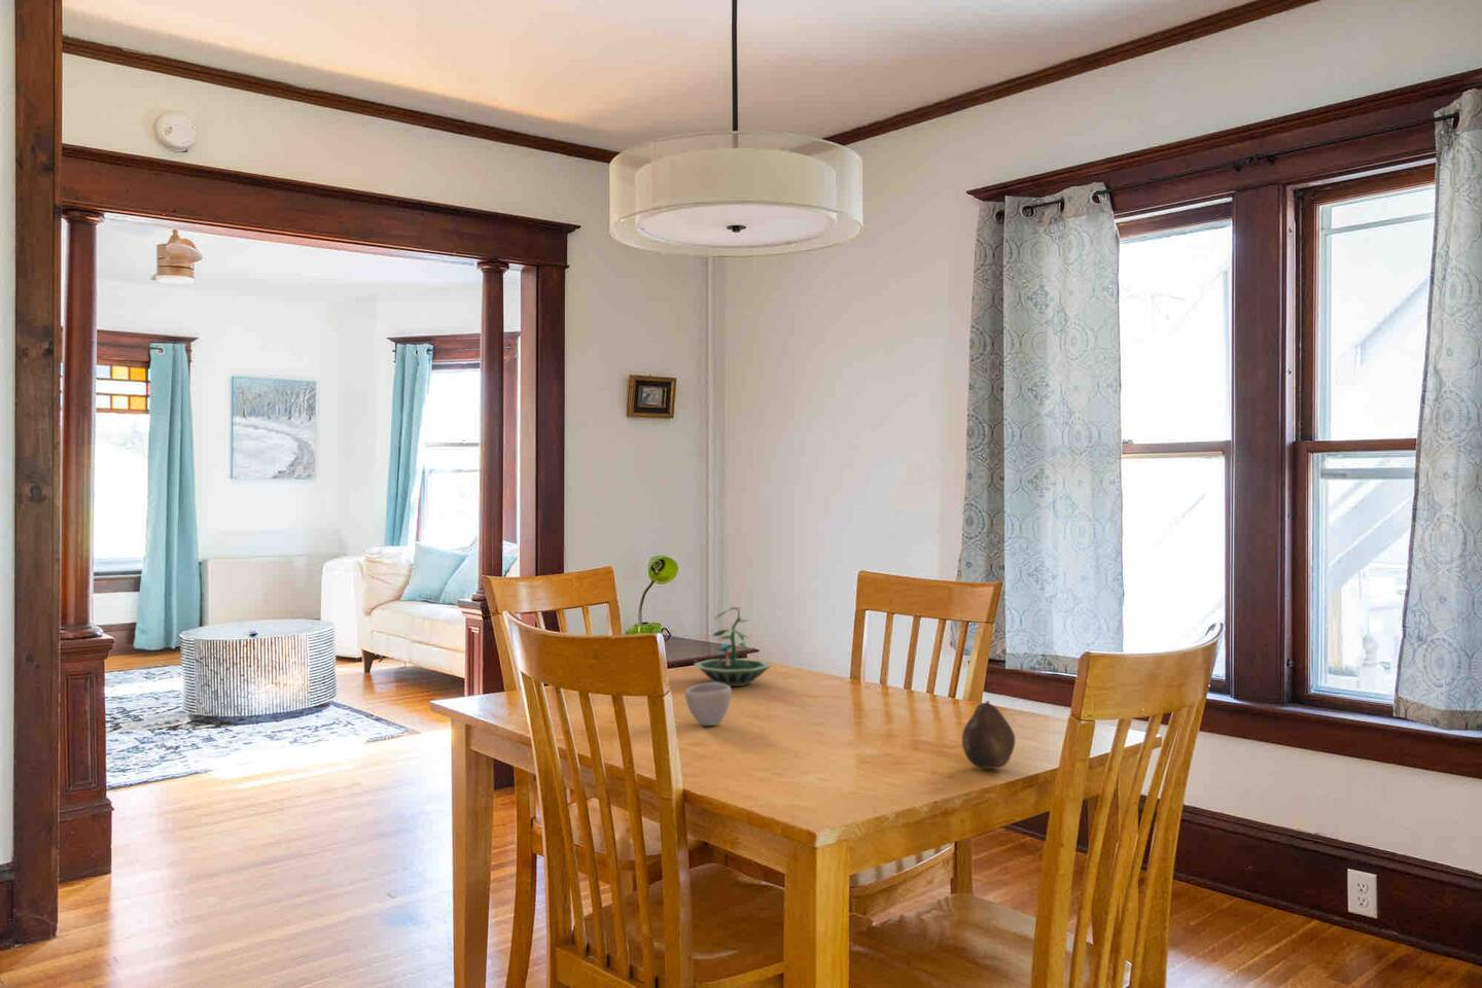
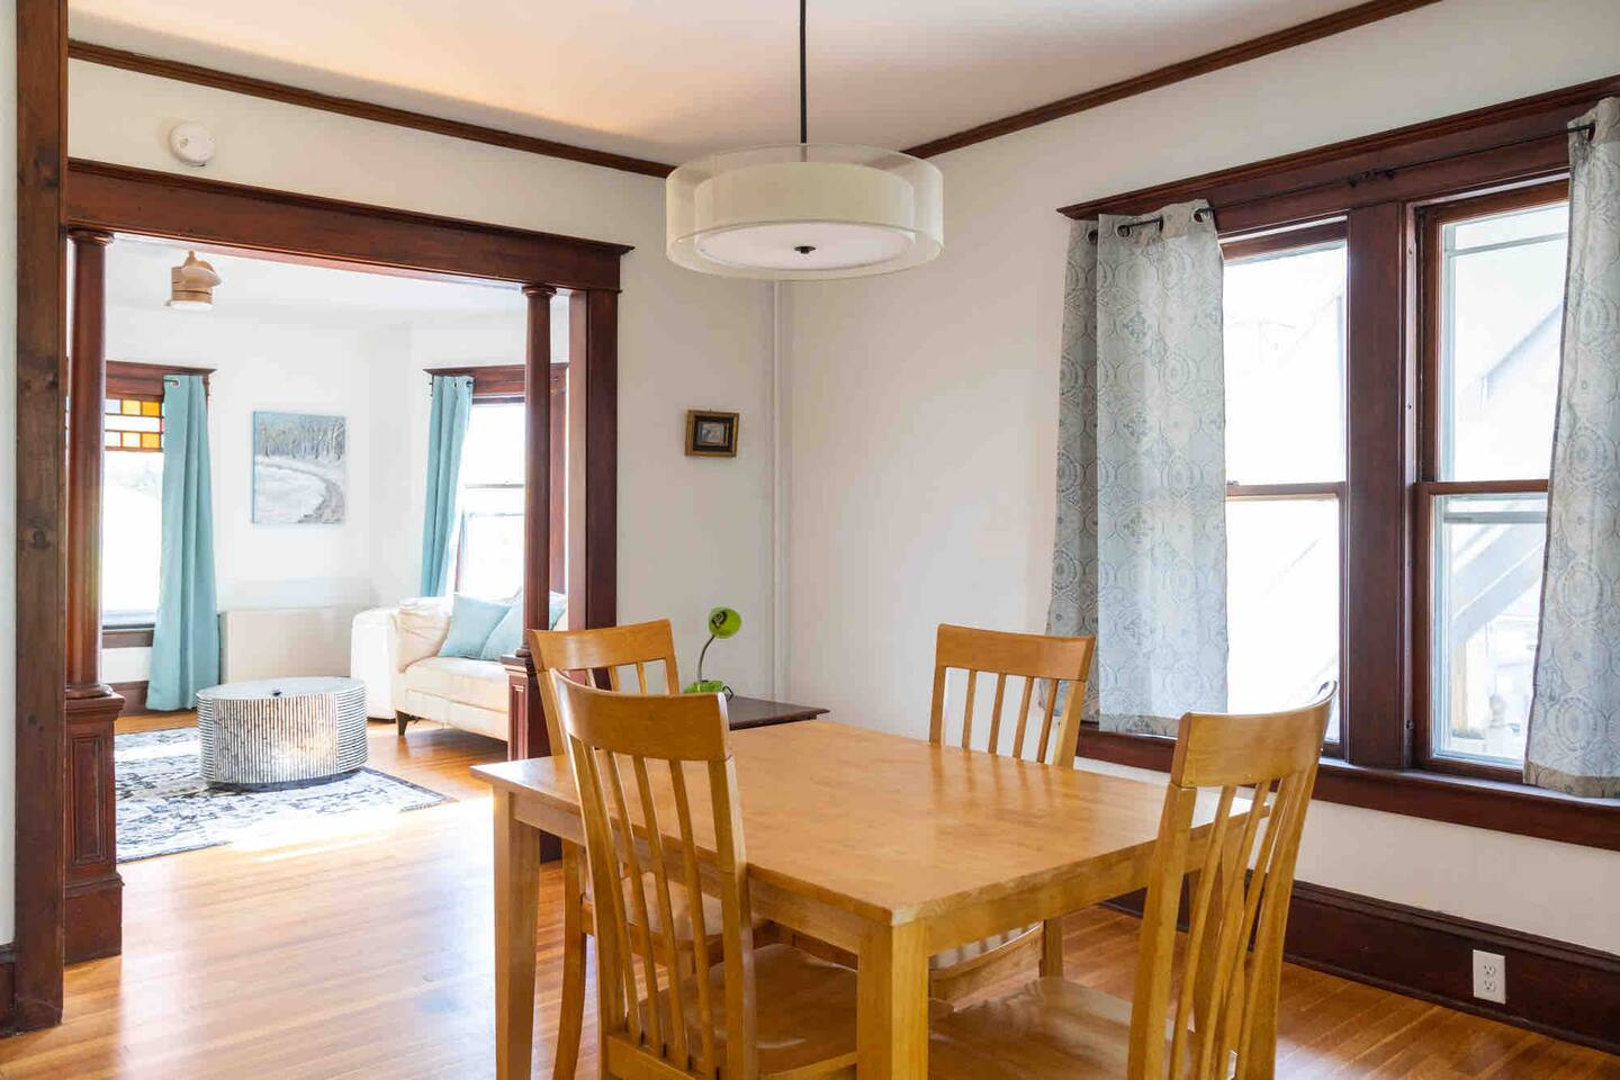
- terrarium (733, 623)
- fruit (987, 733)
- cup (709, 702)
